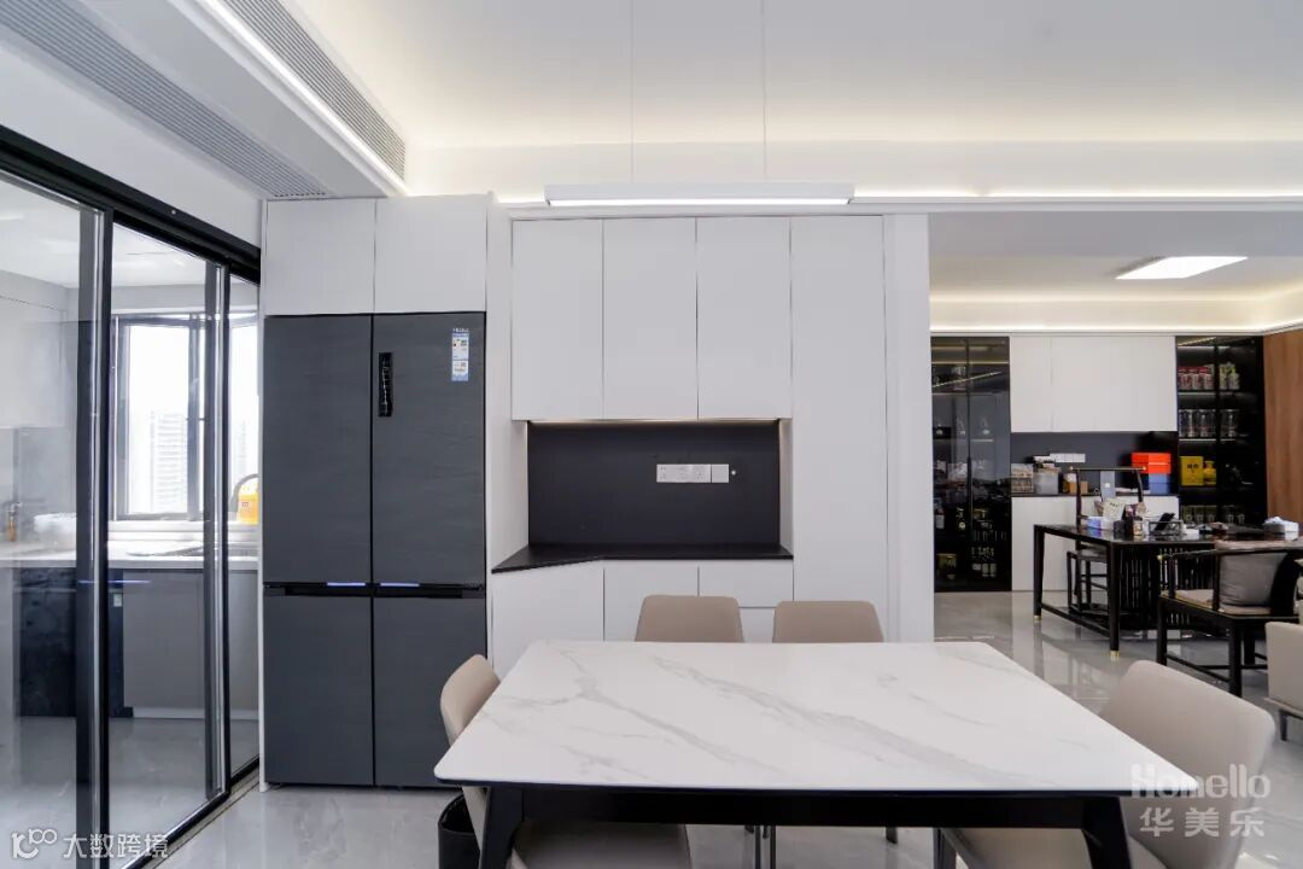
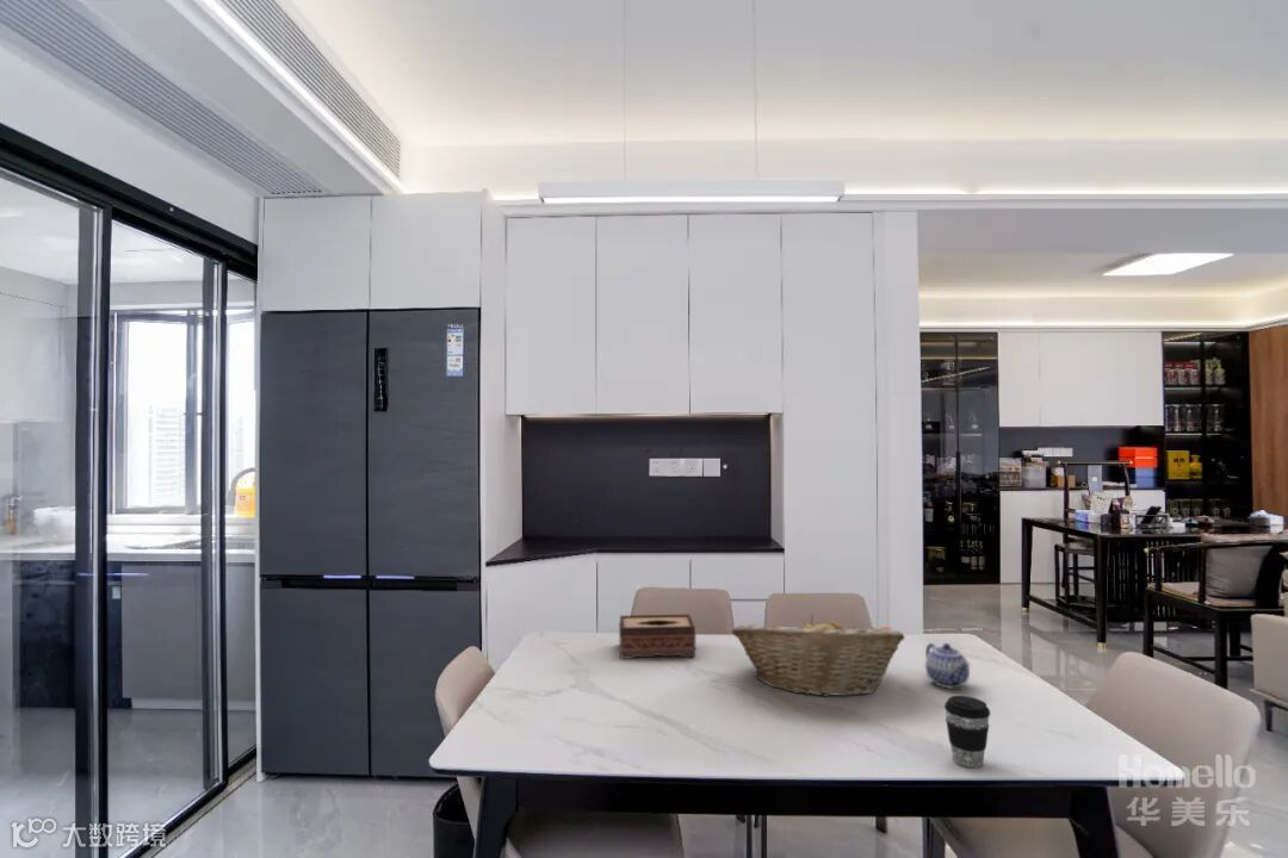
+ teapot (947, 663)
+ coffee cup (967, 730)
+ fruit basket (816, 646)
+ tissue box (656, 635)
